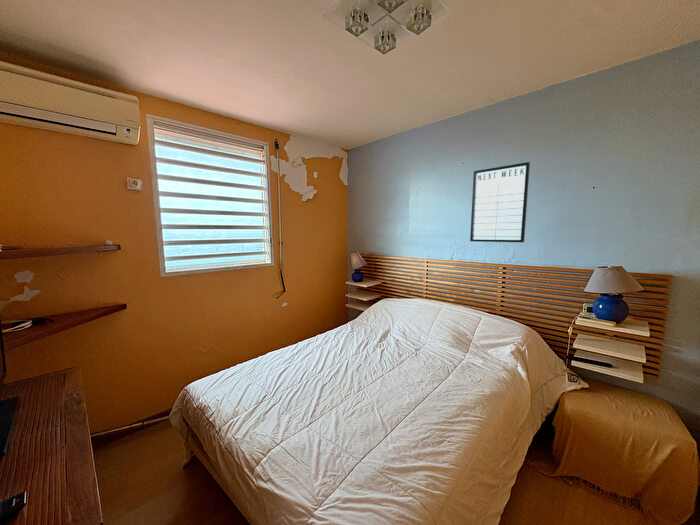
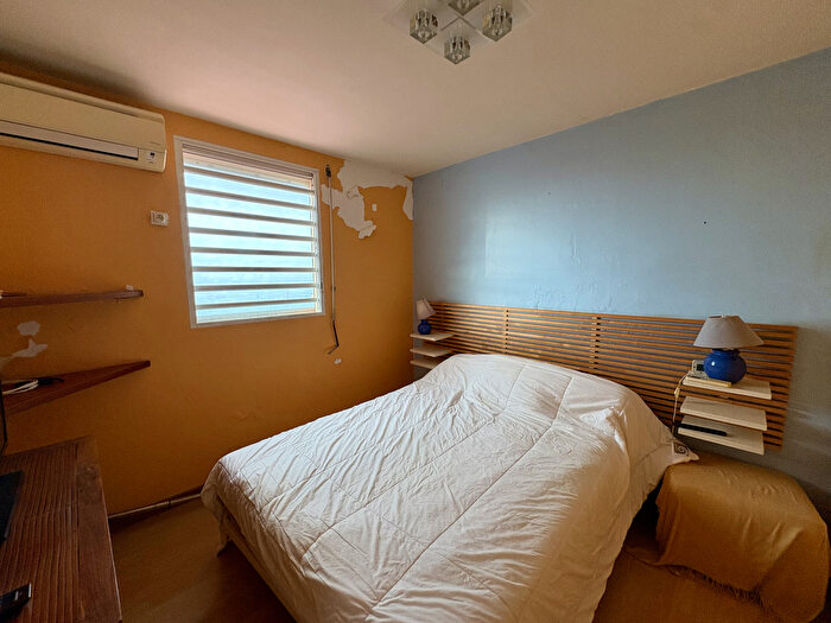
- writing board (497, 205)
